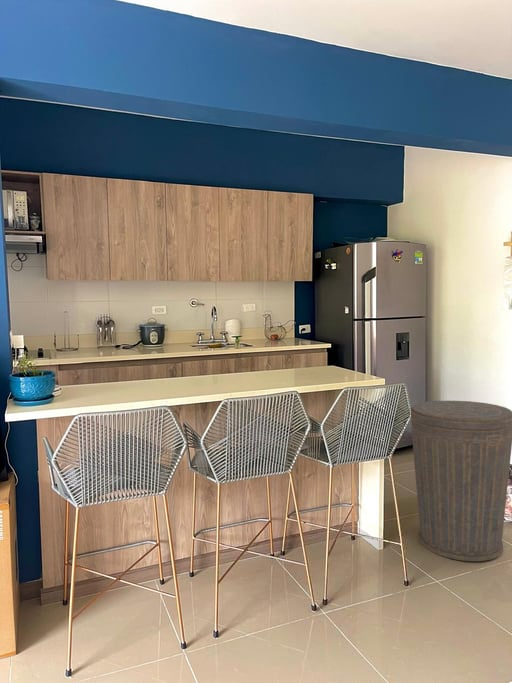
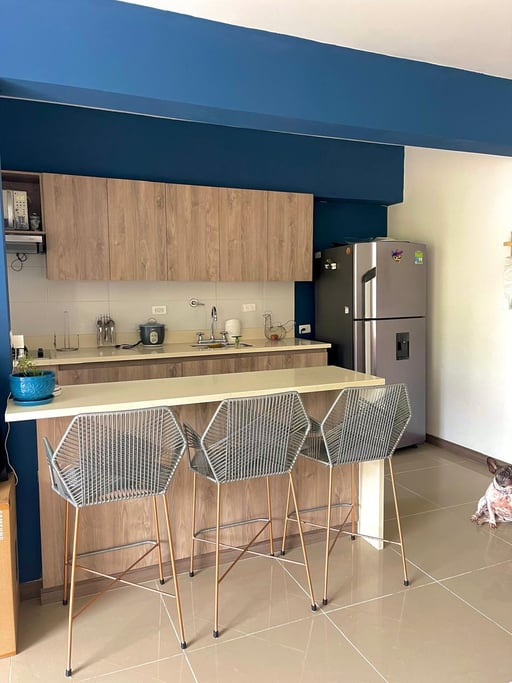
- trash can (460, 476)
